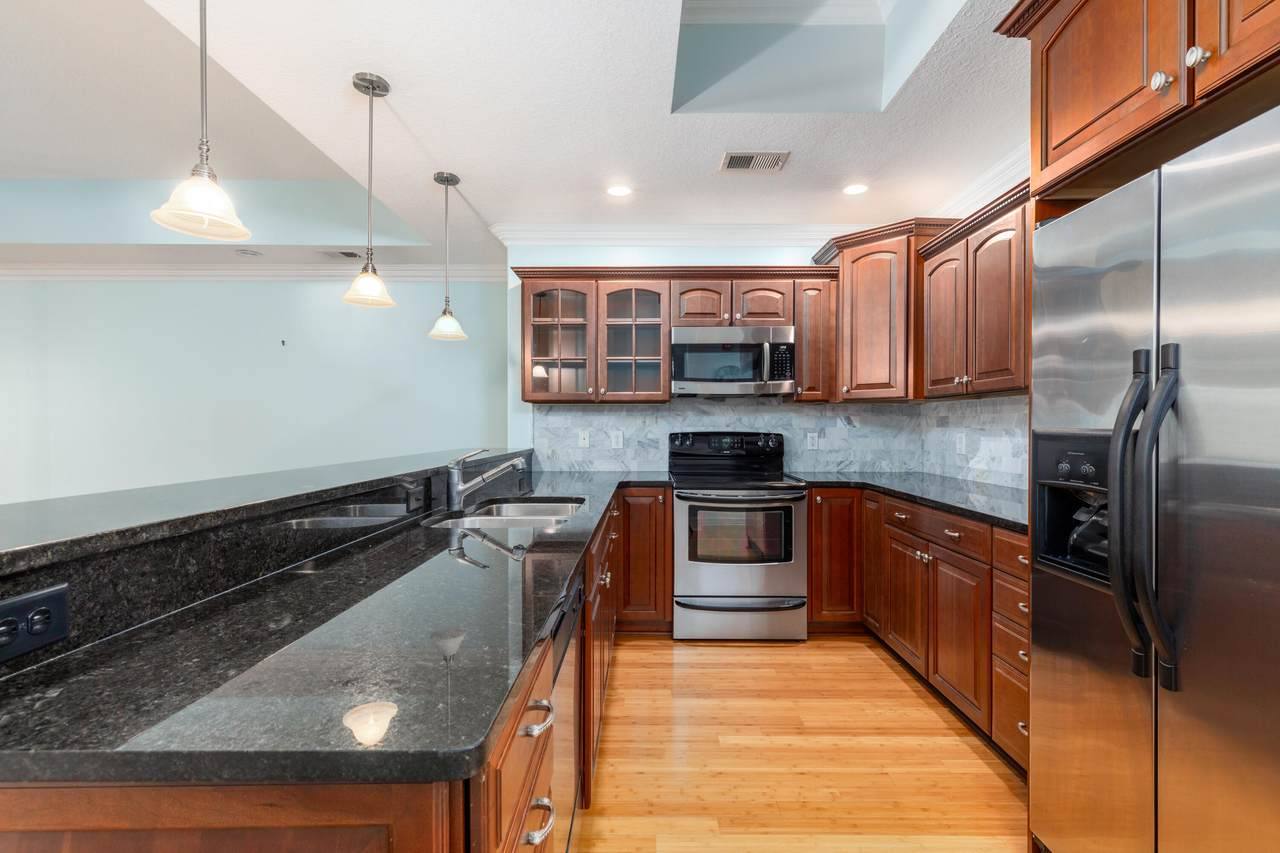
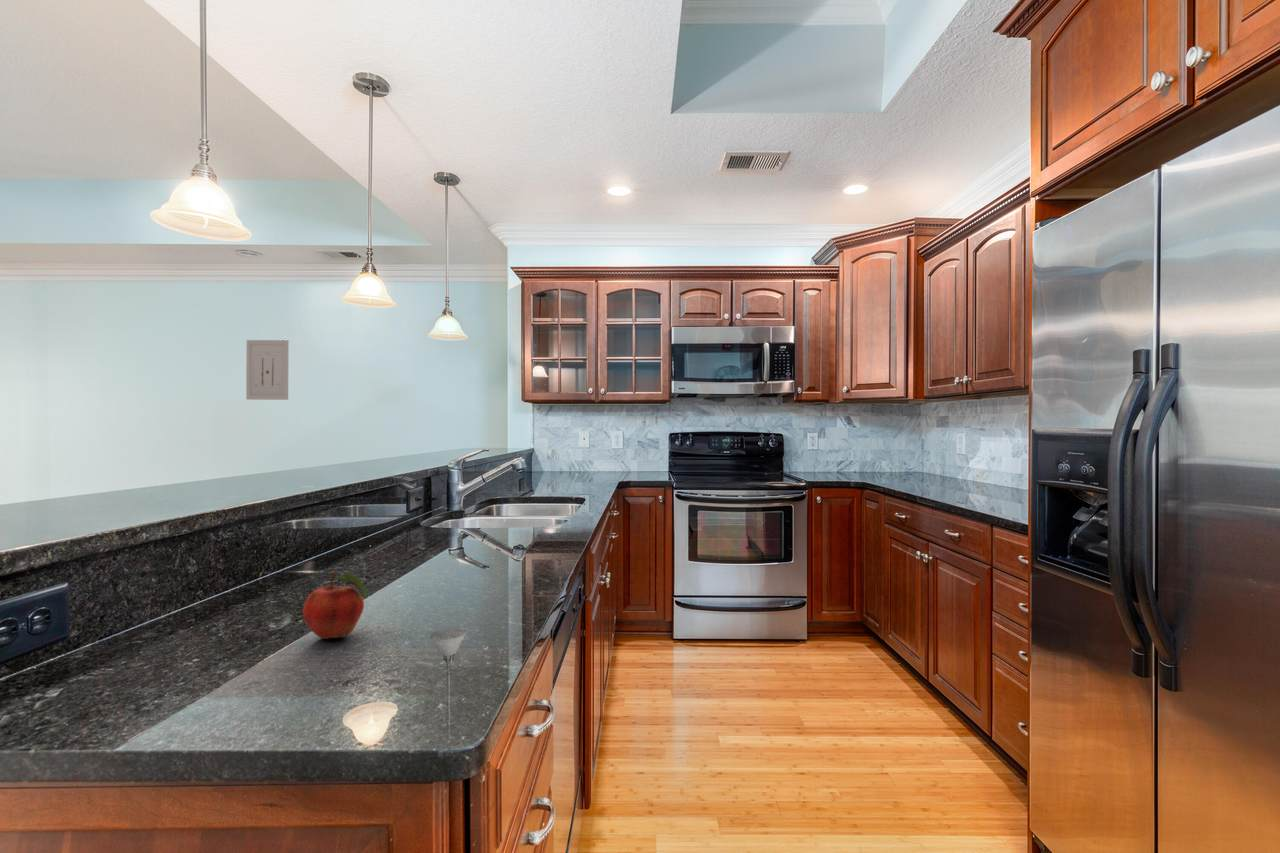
+ fruit (337, 604)
+ wall art (267, 369)
